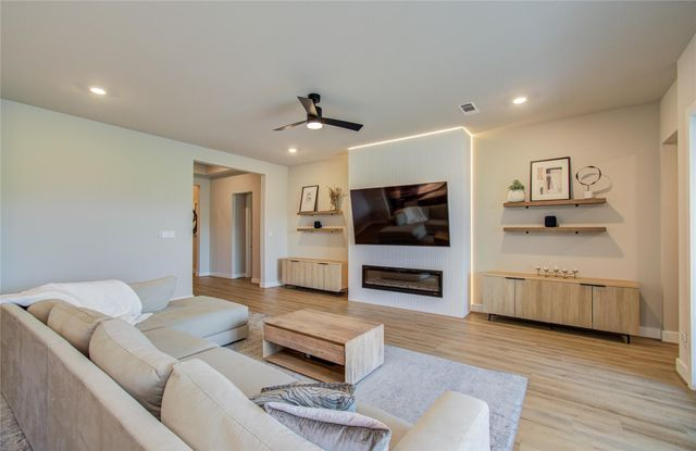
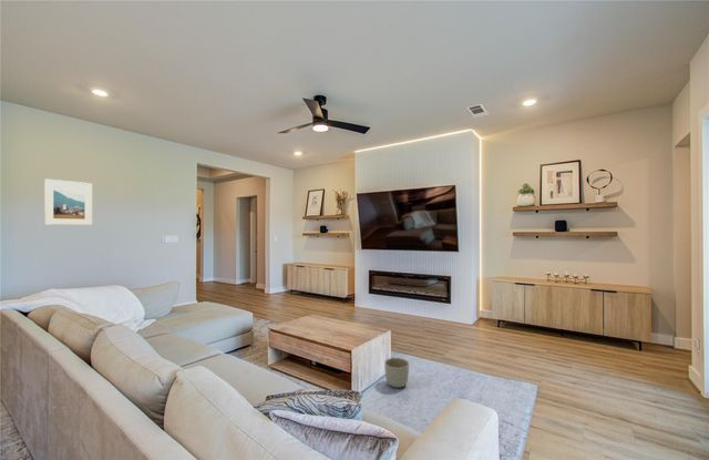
+ planter (397, 374)
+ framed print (69, 203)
